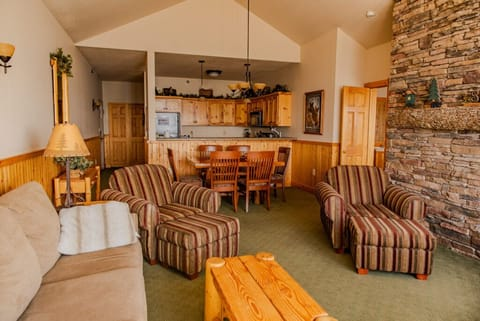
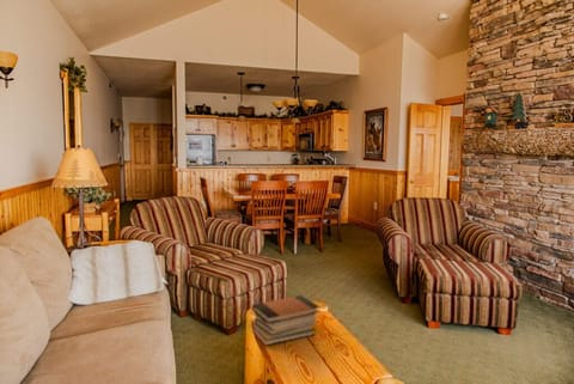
+ book stack (285, 318)
